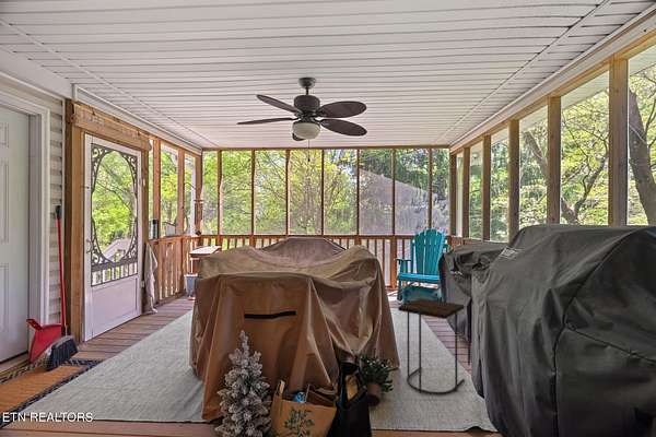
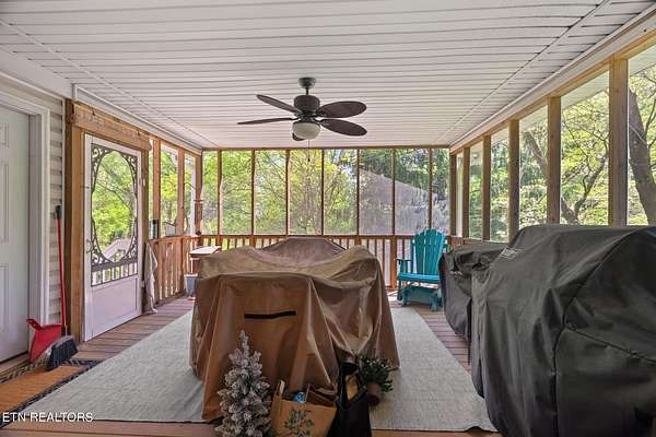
- side table (420, 343)
